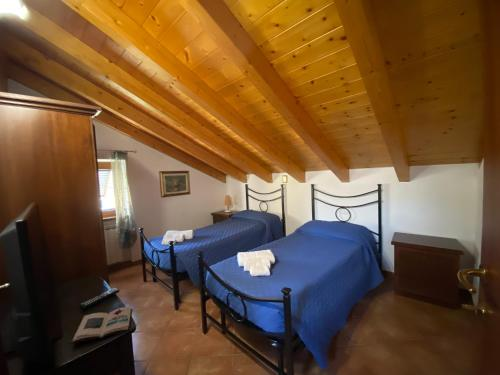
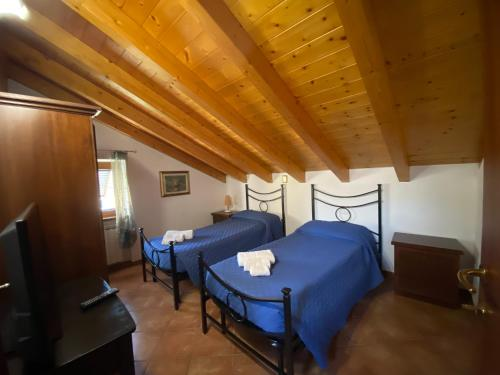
- book (105, 322)
